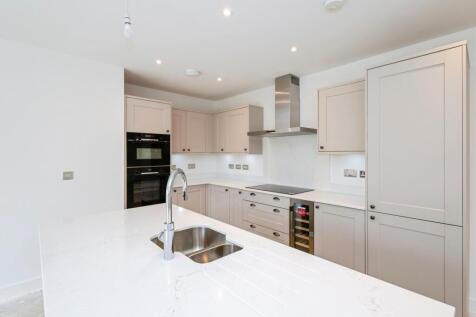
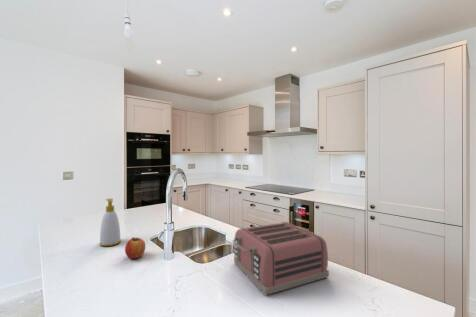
+ toaster (274, 251)
+ apple (135, 246)
+ soap bottle (110, 220)
